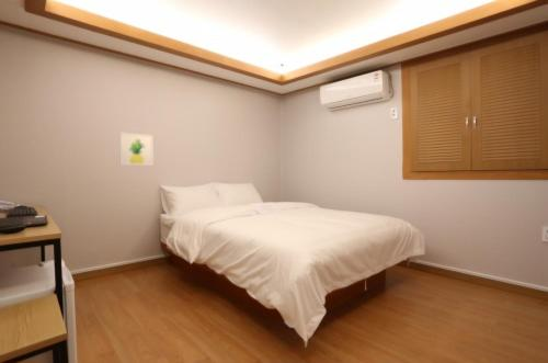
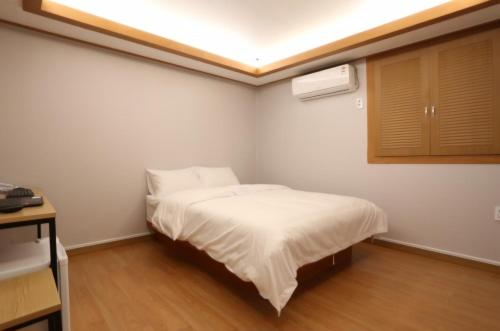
- wall art (137, 149)
